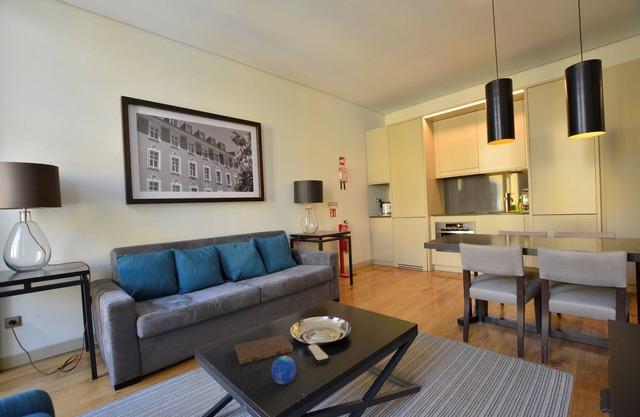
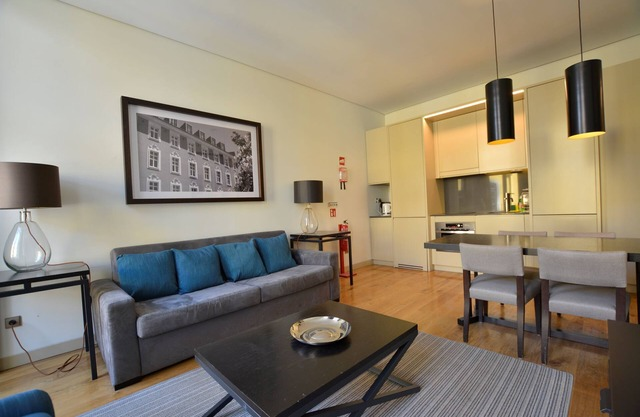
- book (263, 348)
- decorative orb (283, 369)
- remote control (317, 353)
